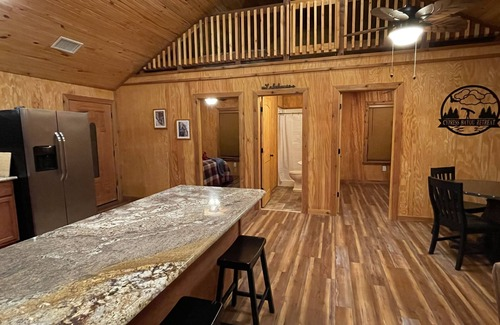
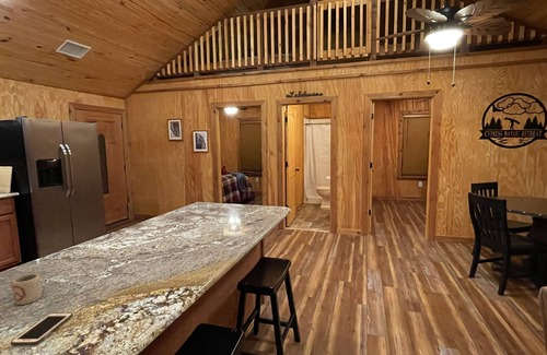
+ cup (24, 288)
+ cell phone (44, 328)
